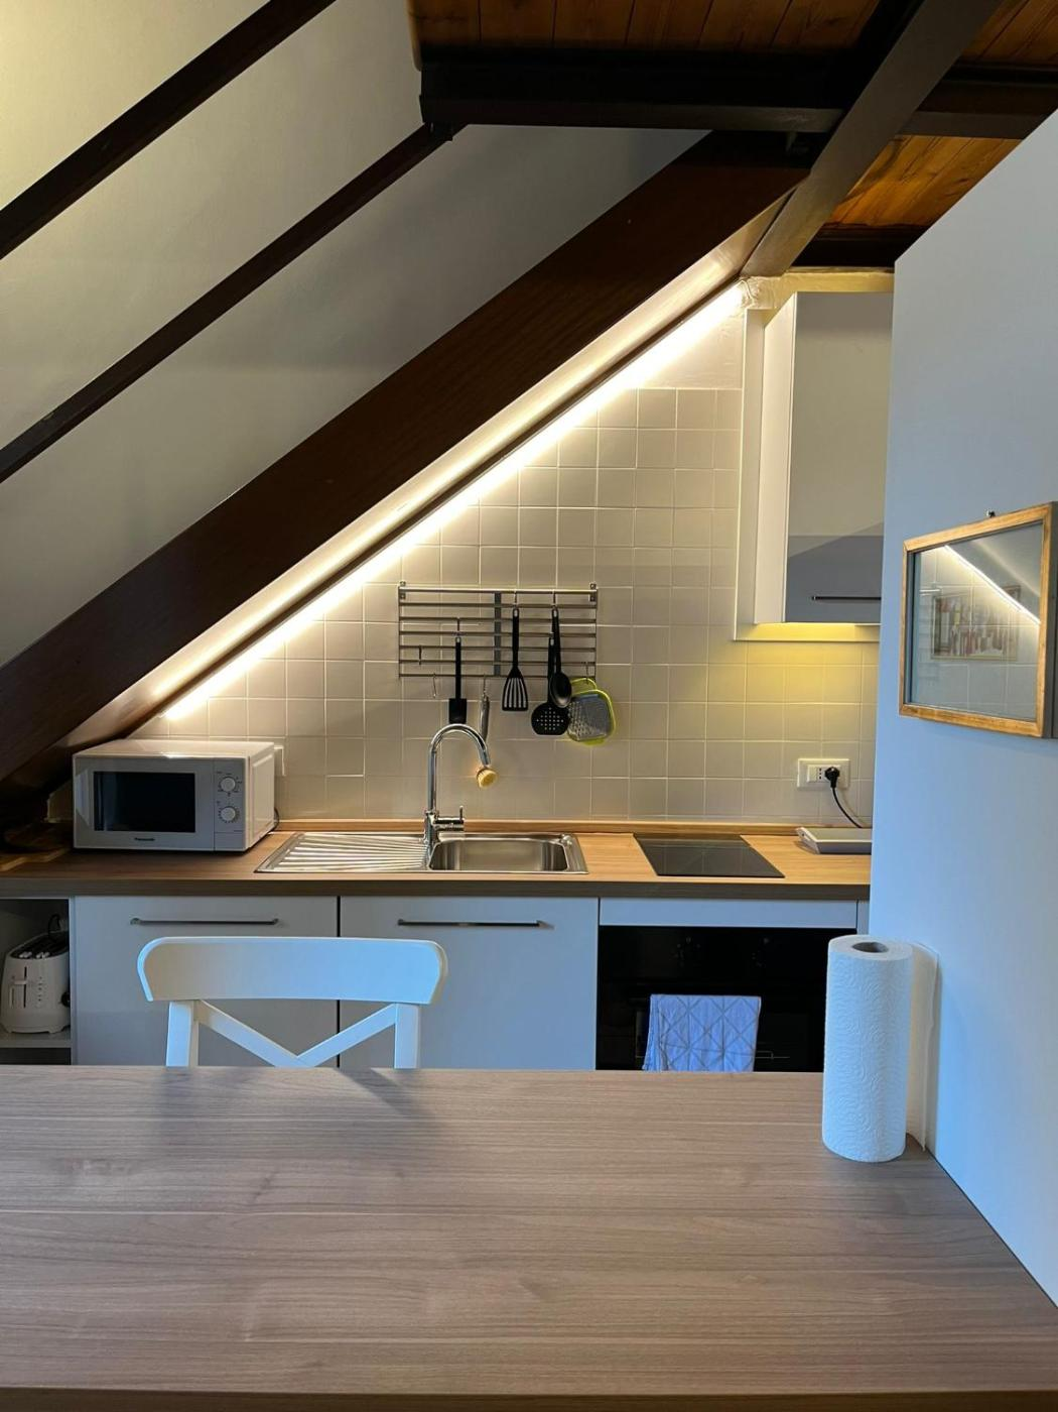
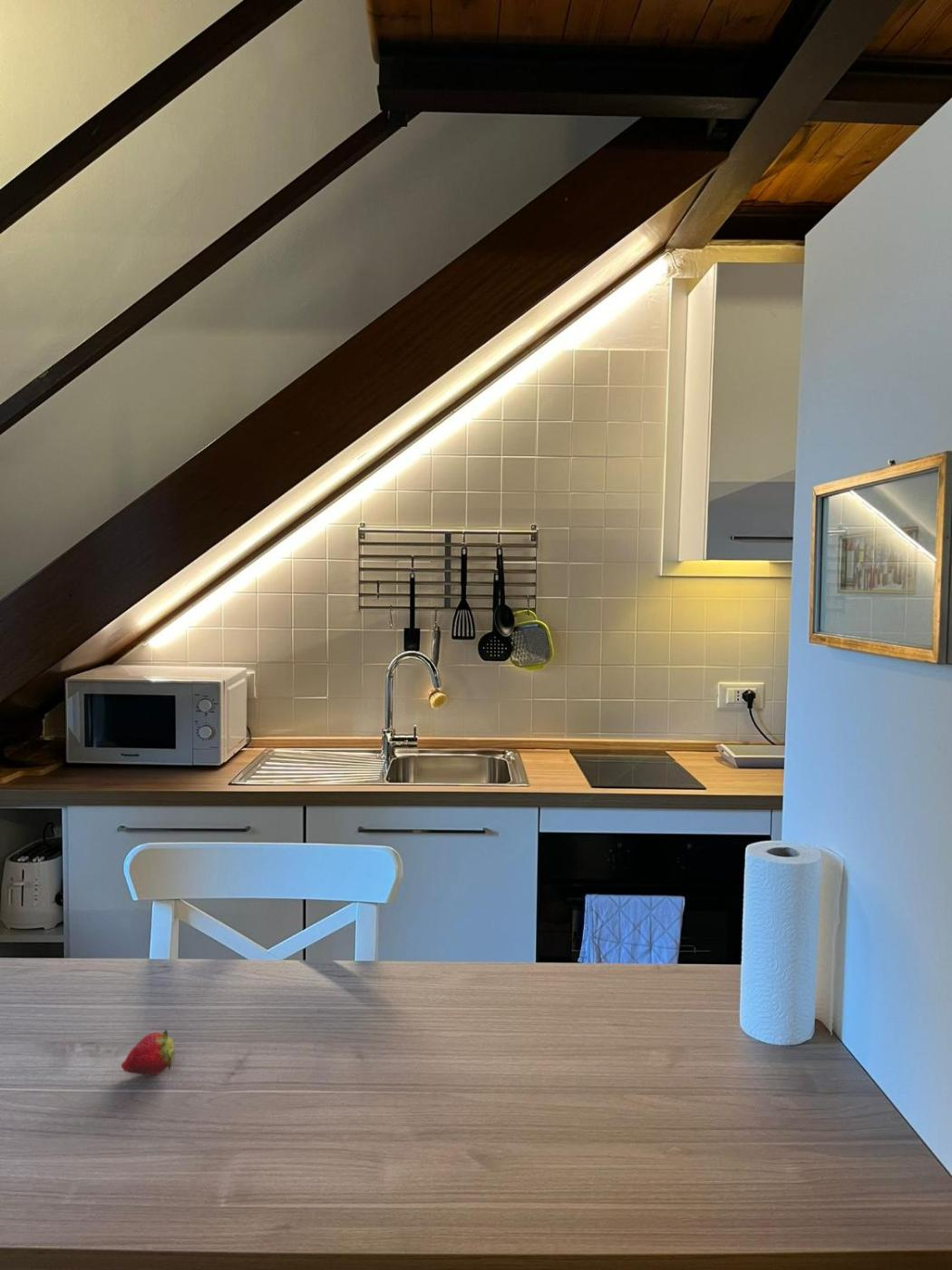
+ fruit (149, 1051)
